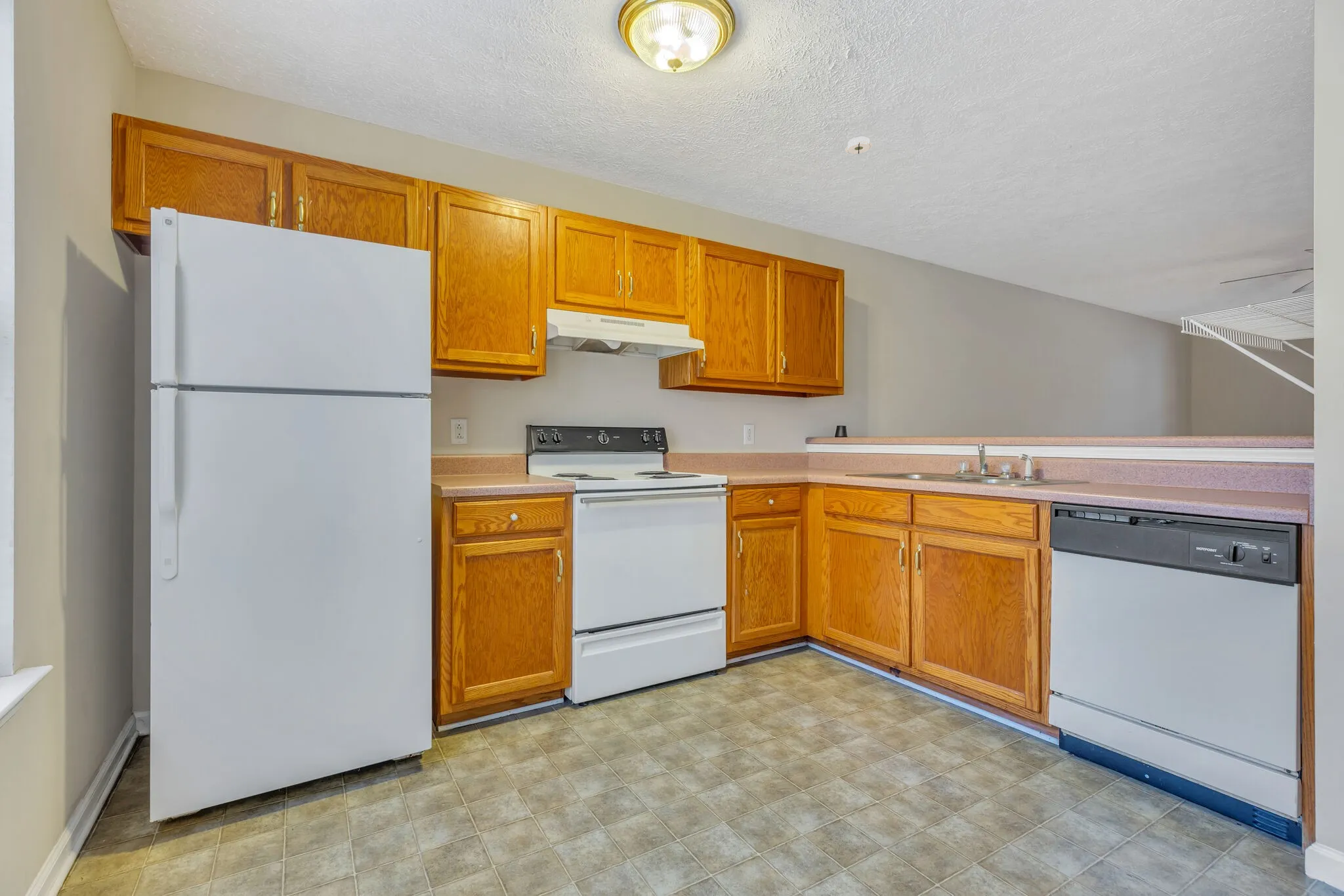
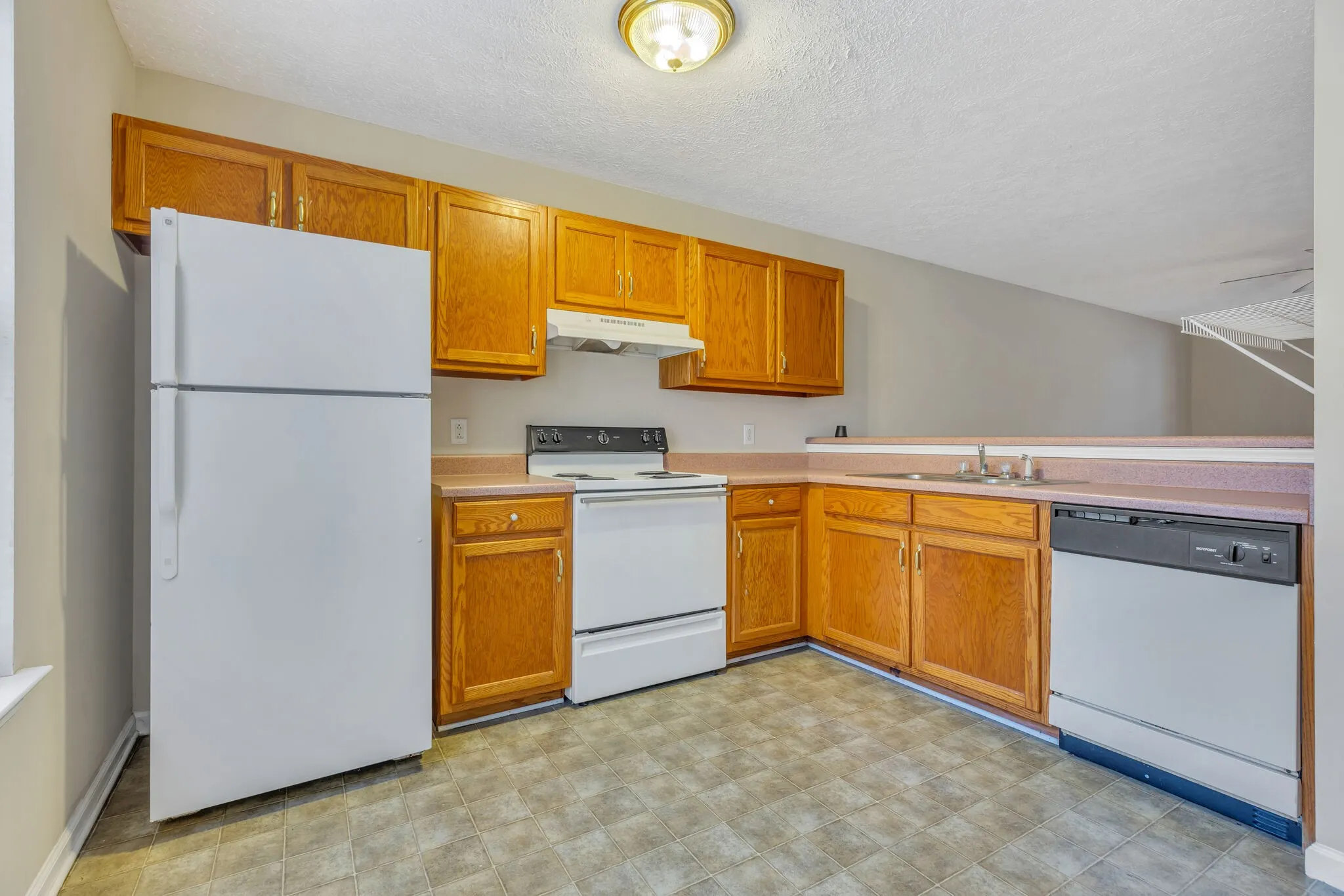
- smoke detector (858, 146)
